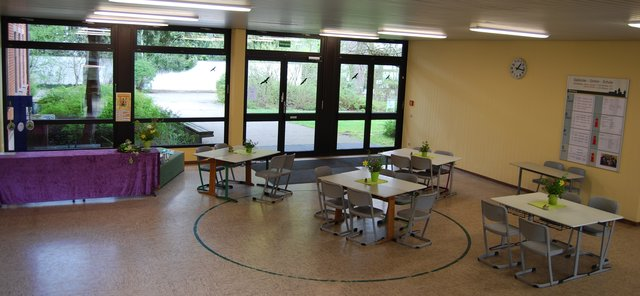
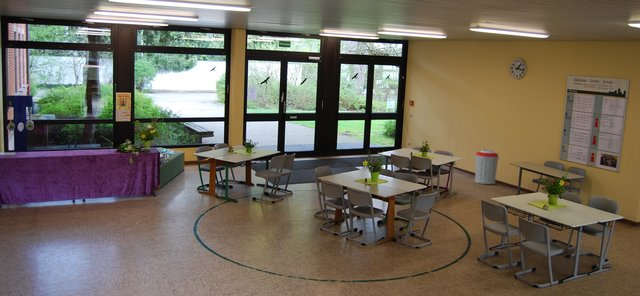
+ trash can (486, 166)
